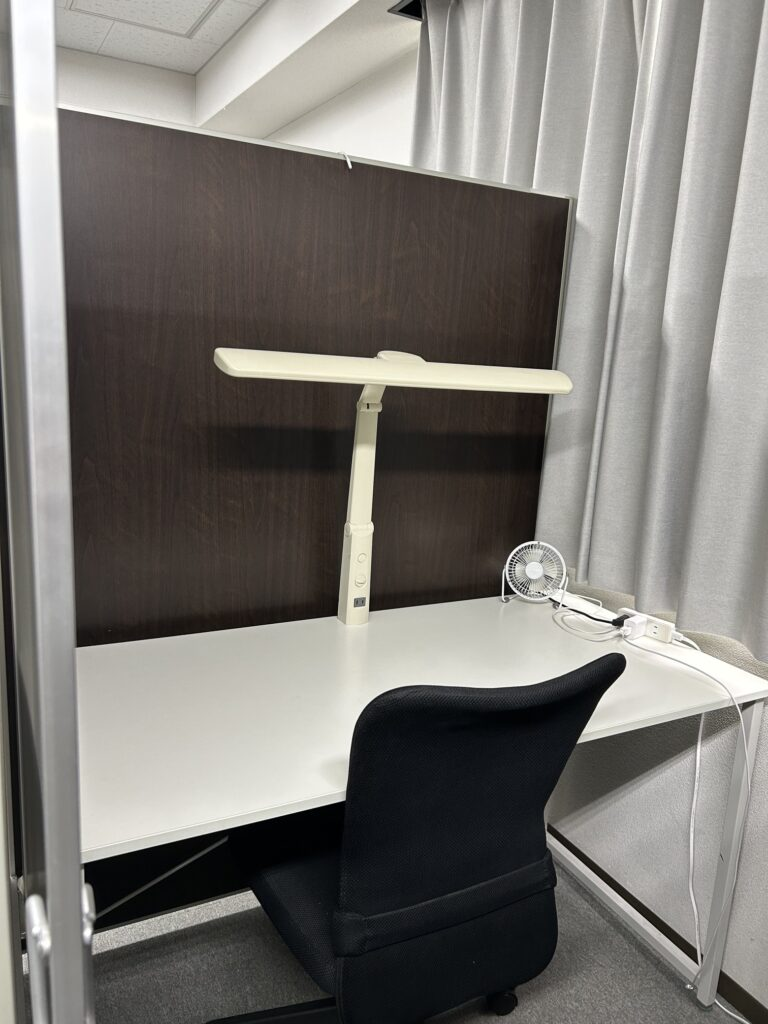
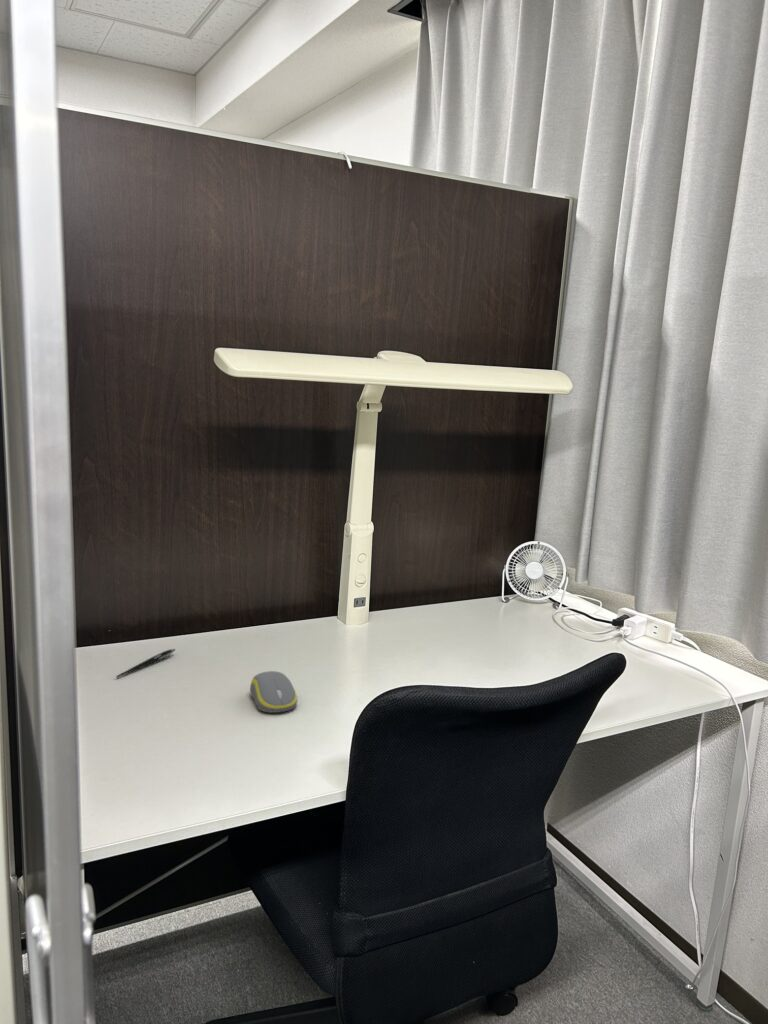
+ pen (146, 661)
+ computer mouse (272, 688)
